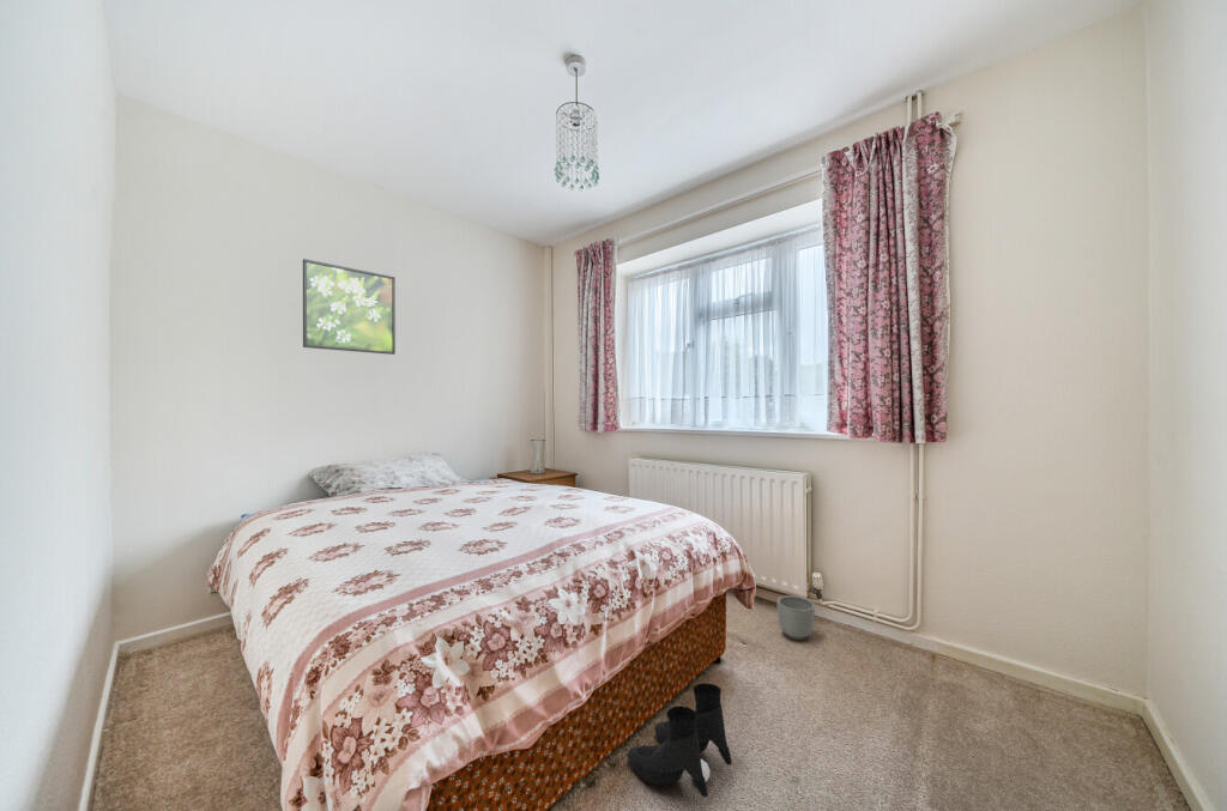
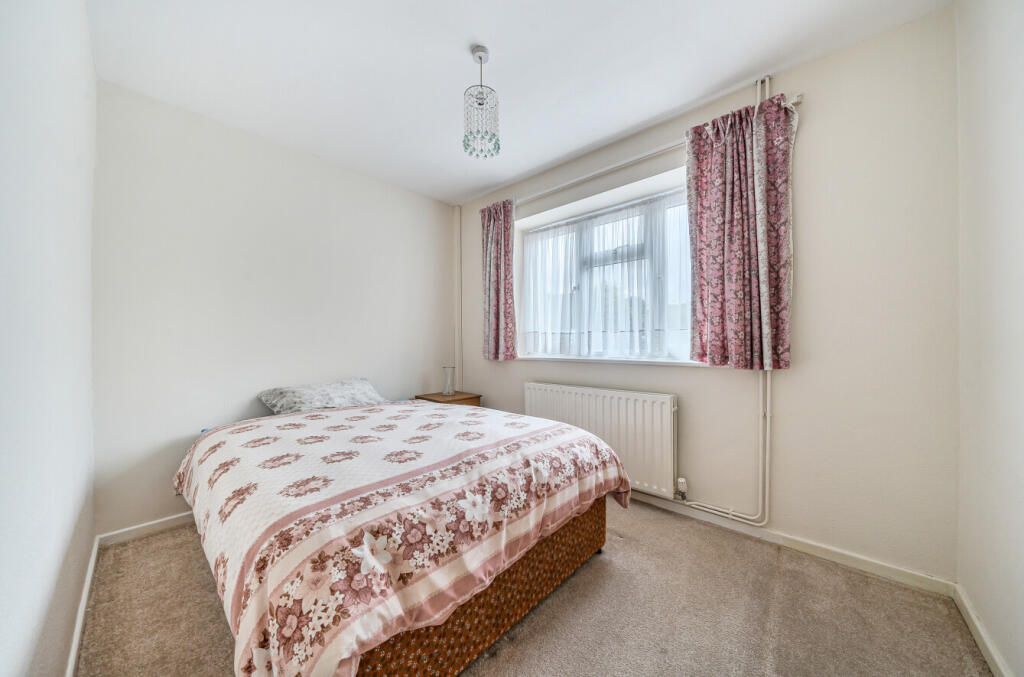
- boots (678, 726)
- planter (796, 619)
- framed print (351, 309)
